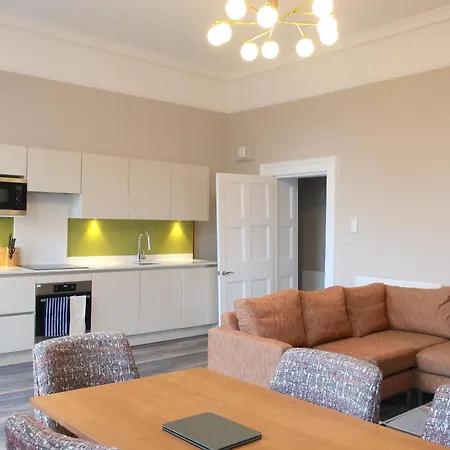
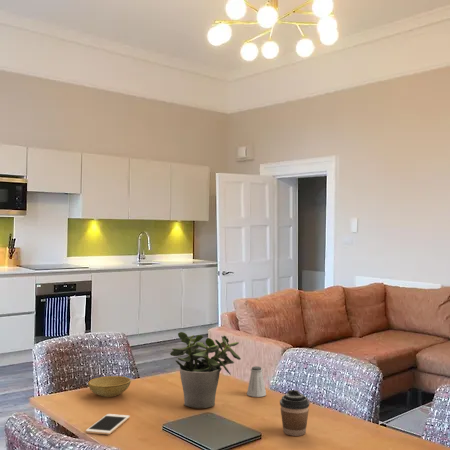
+ cell phone (108, 423)
+ saltshaker (256, 380)
+ potted plant (203, 366)
+ bowl (109, 387)
+ coffee cup (294, 412)
